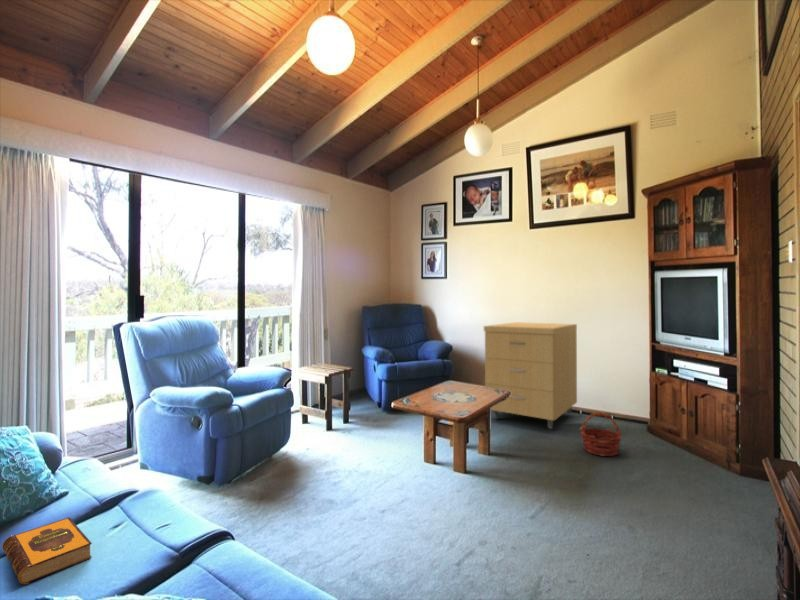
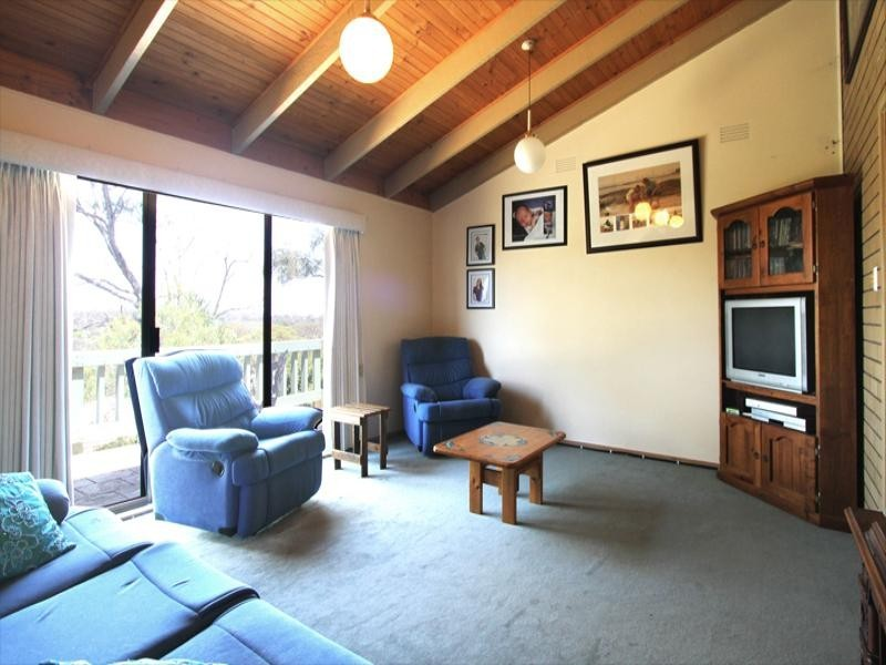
- basket (600, 431)
- hardback book (46, 548)
- storage cabinet (531, 370)
